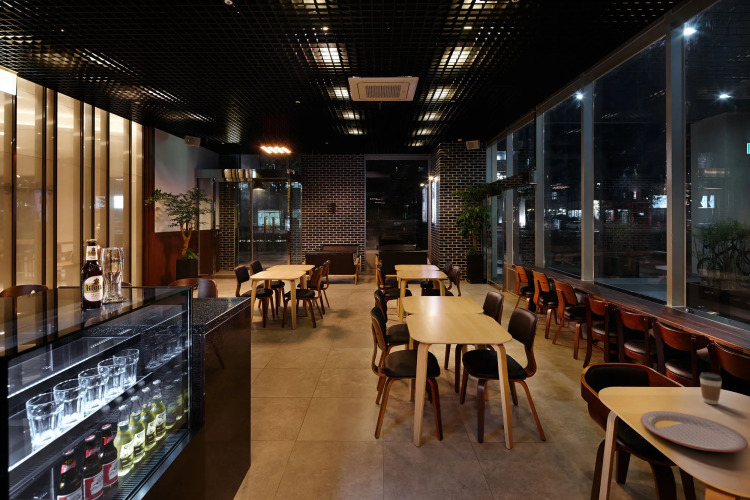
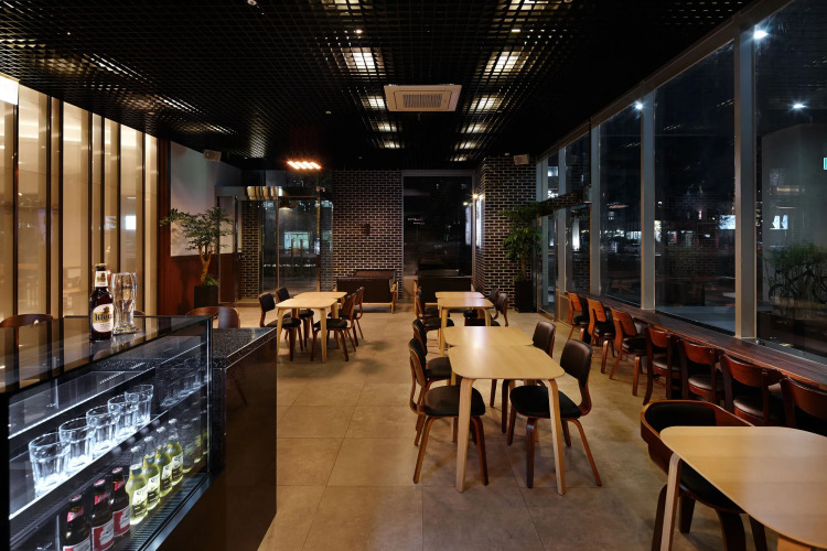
- coffee cup (710, 388)
- plate (690, 432)
